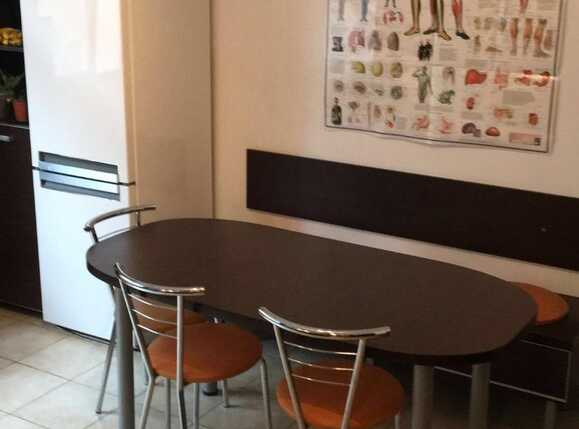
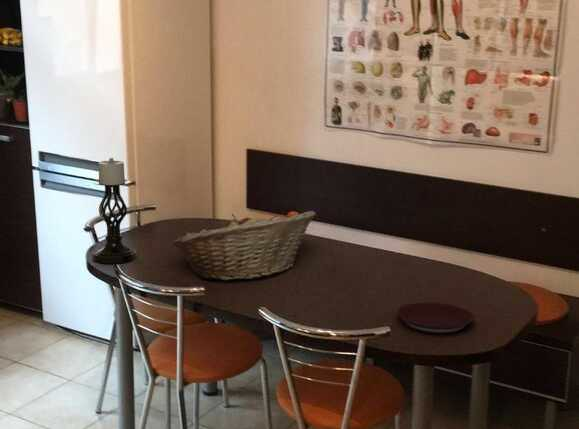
+ plate (434, 319)
+ fruit basket (246, 239)
+ candle holder (112, 208)
